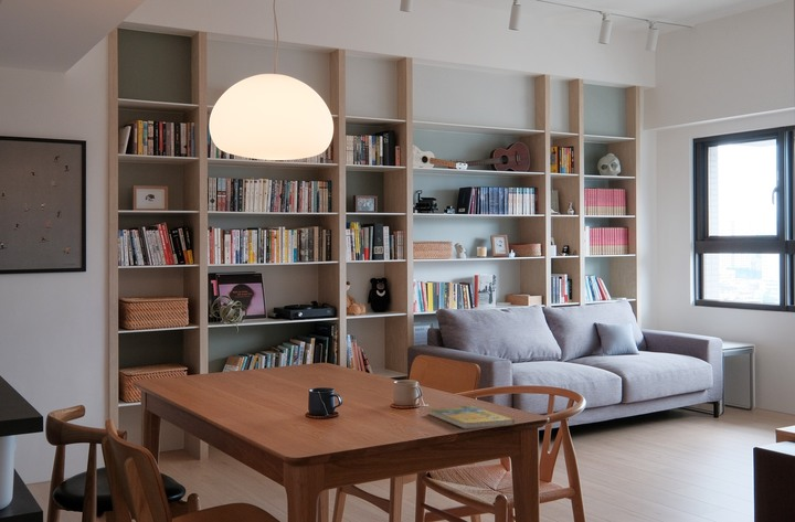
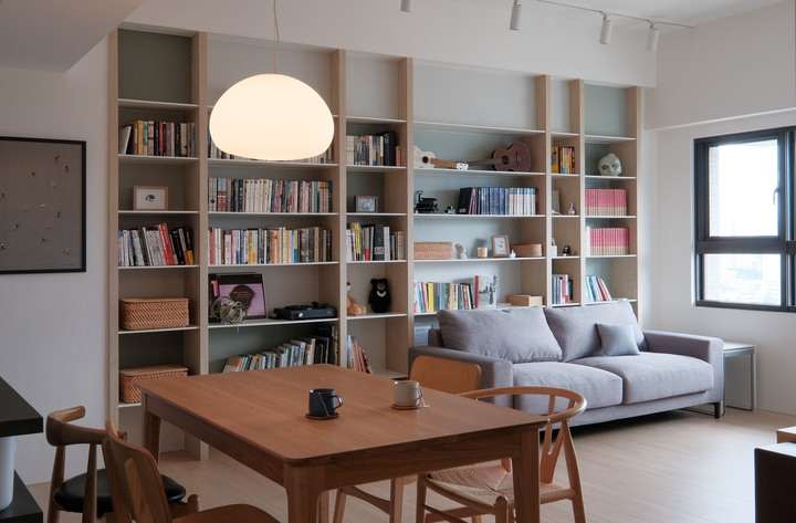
- booklet (469, 416)
